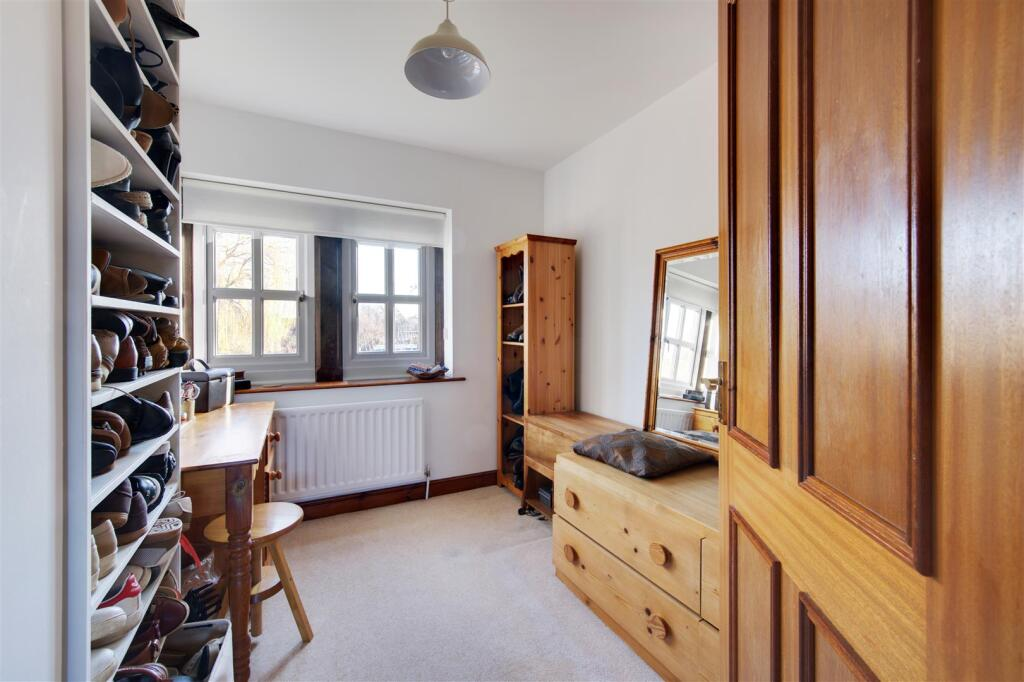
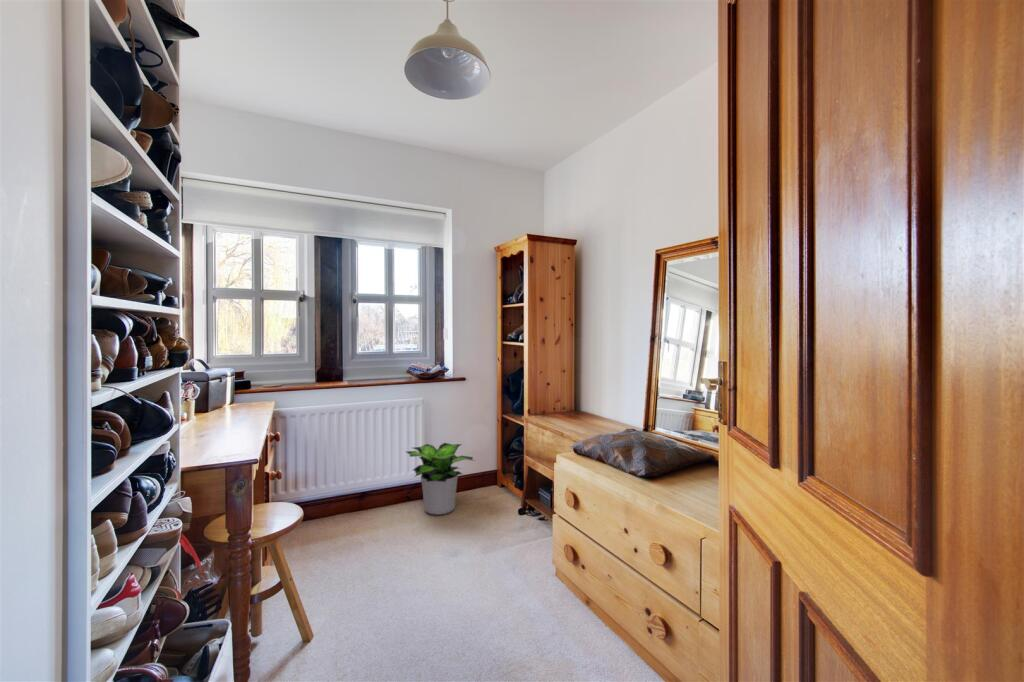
+ potted plant (441, 478)
